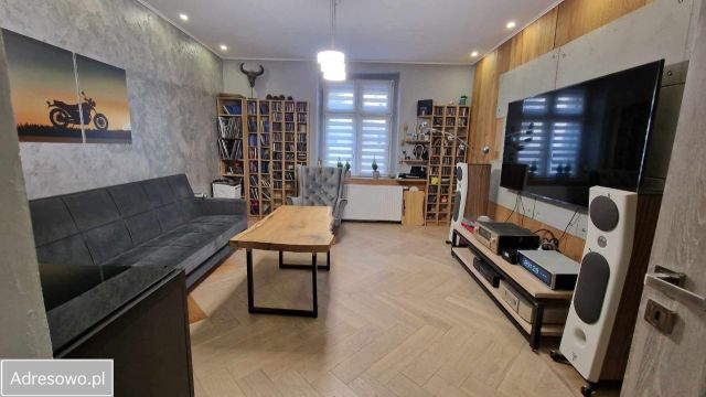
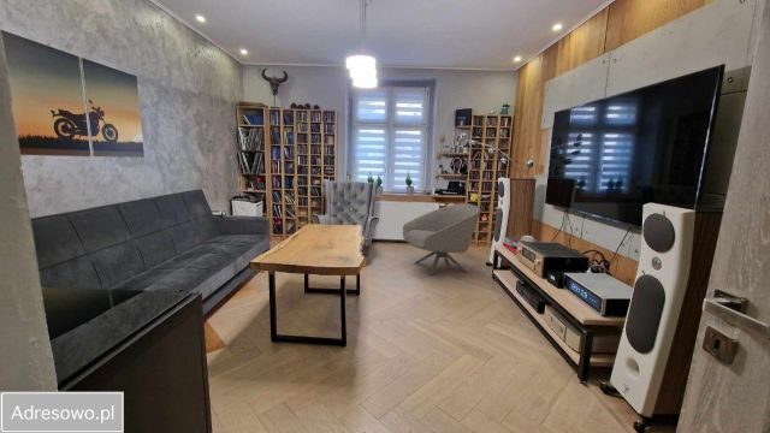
+ armchair (437, 236)
